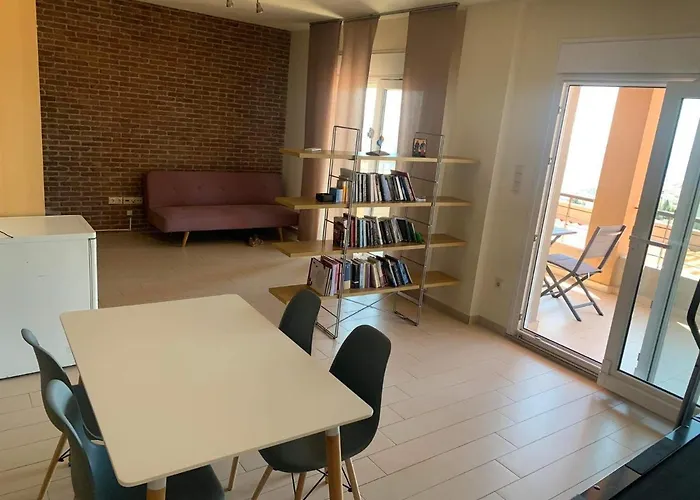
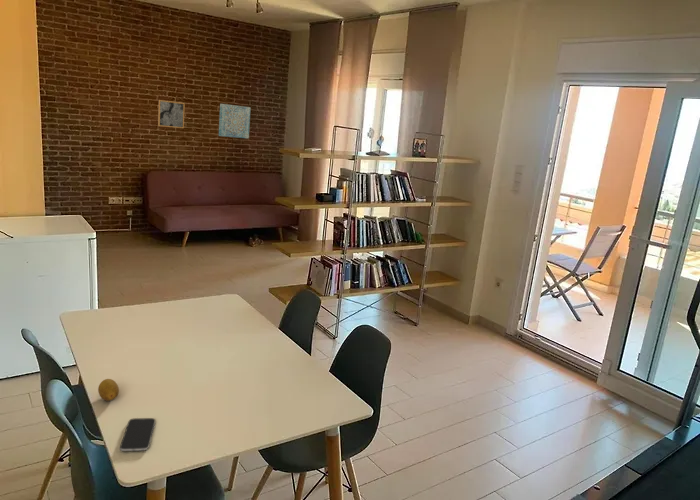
+ wall art (234, 121)
+ smartphone (138, 433)
+ wall art (171, 114)
+ fruit (108, 389)
